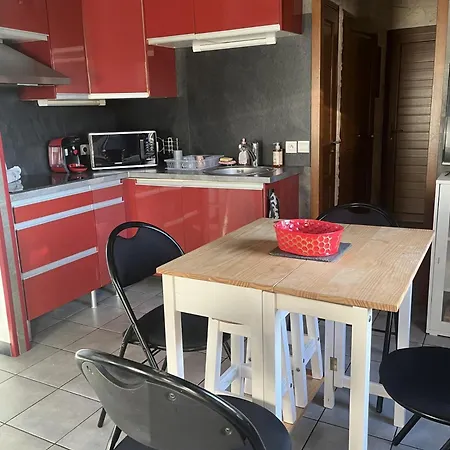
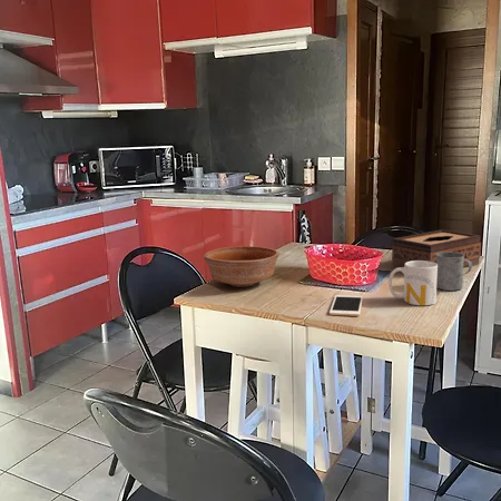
+ mug (414, 283)
+ bowl (240, 267)
+ mug (454, 272)
+ tissue box (435, 250)
+ cell phone (346, 305)
